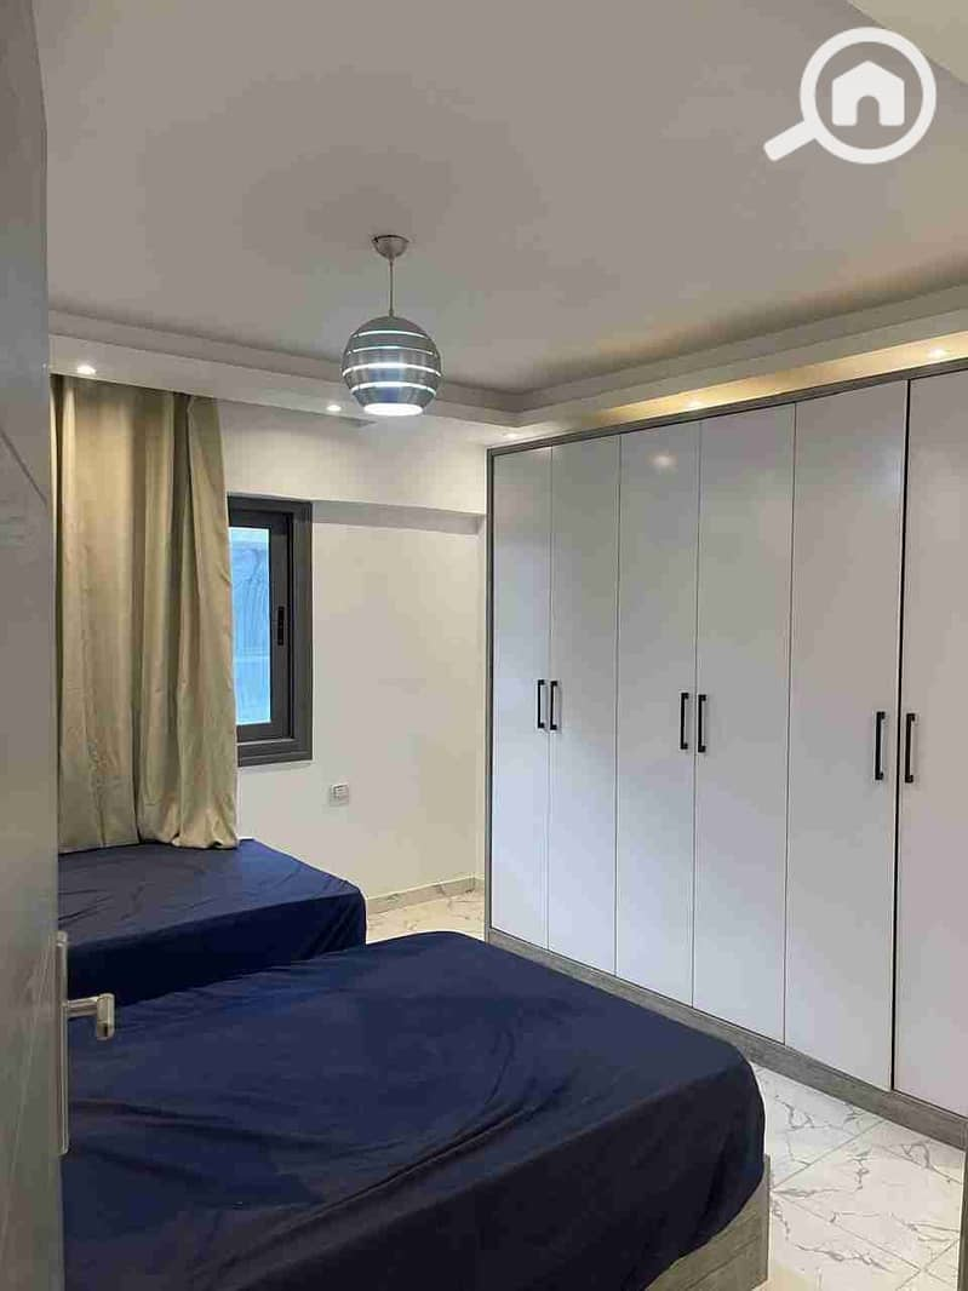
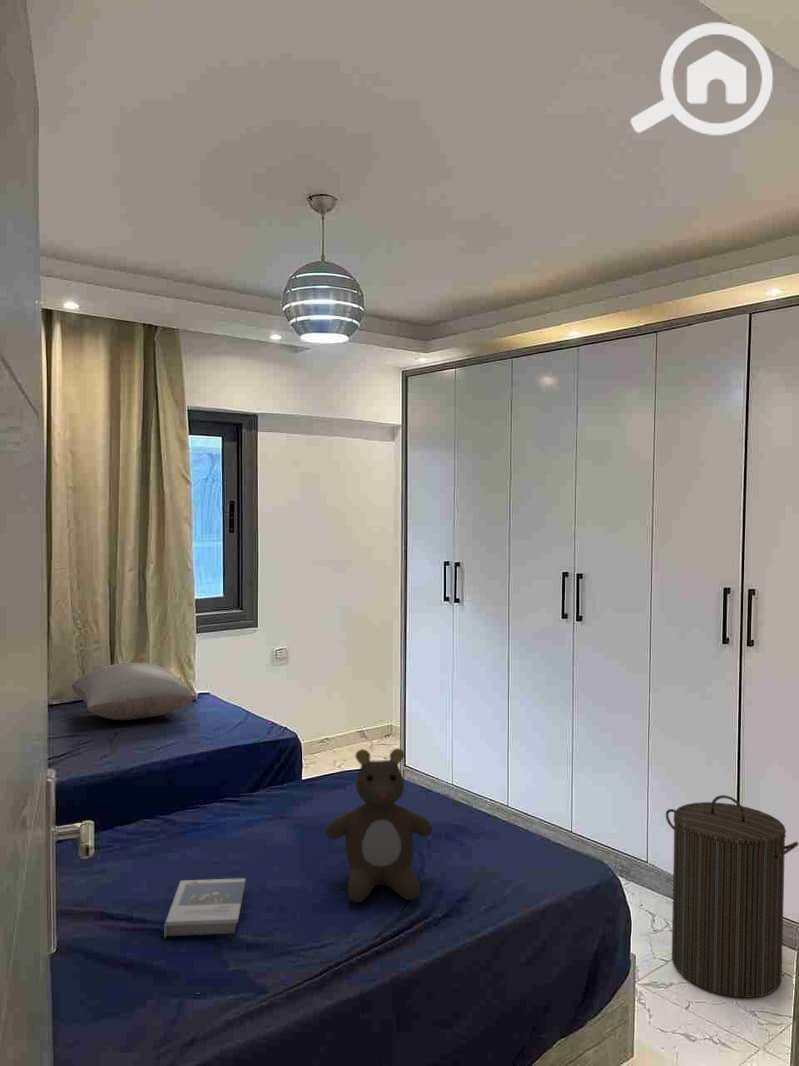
+ hardback book (207, 906)
+ pillow (131, 689)
+ laundry hamper (727, 882)
+ teddy bear (381, 820)
